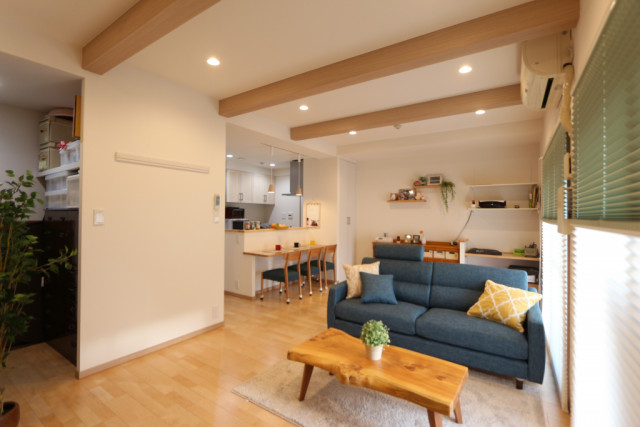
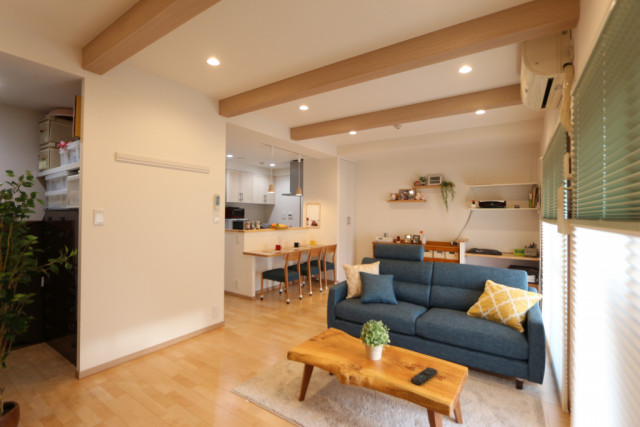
+ remote control (424, 375)
